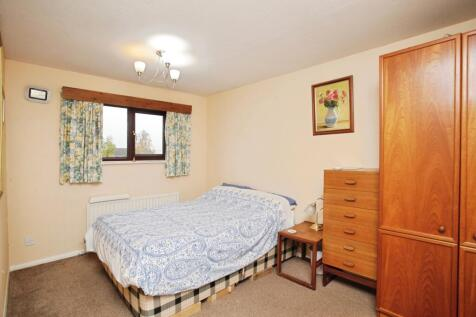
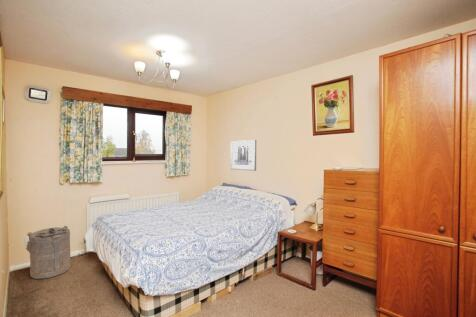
+ wall art (242, 155)
+ laundry hamper (48, 249)
